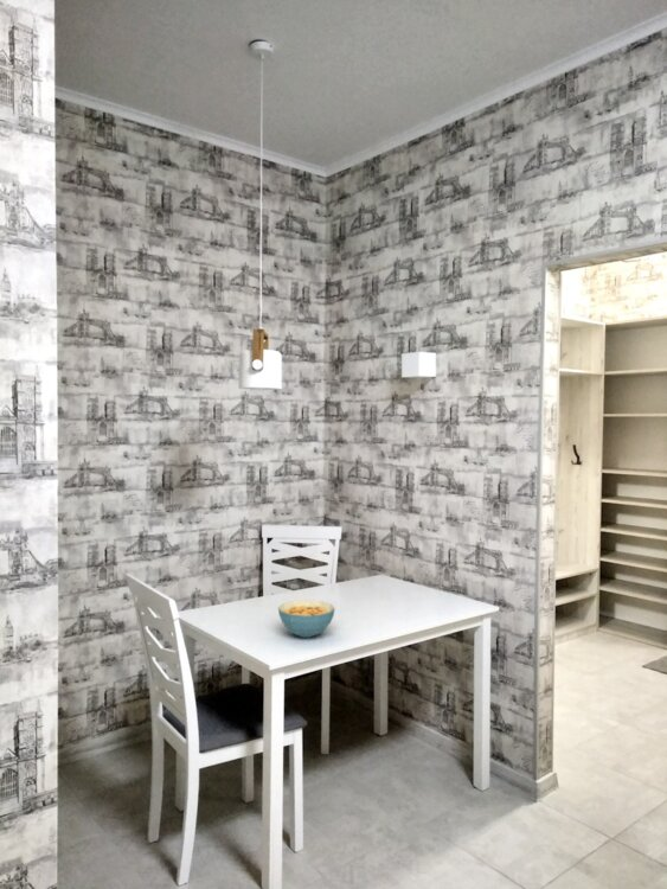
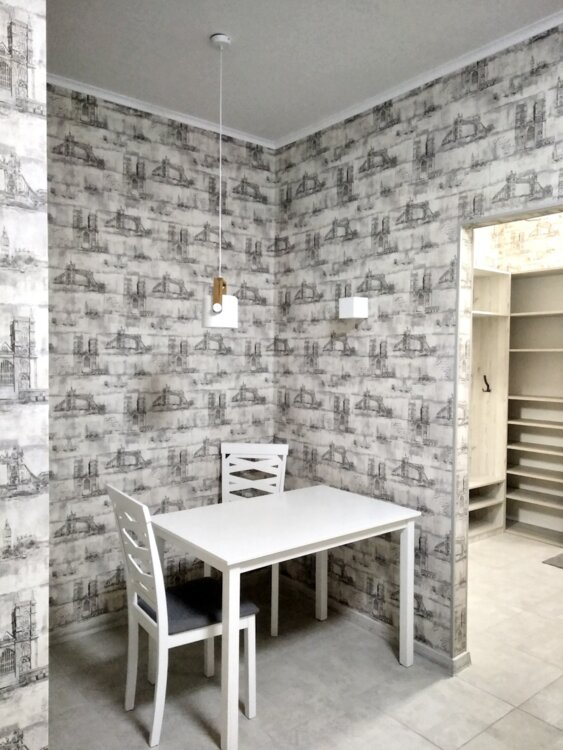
- cereal bowl (306, 621)
